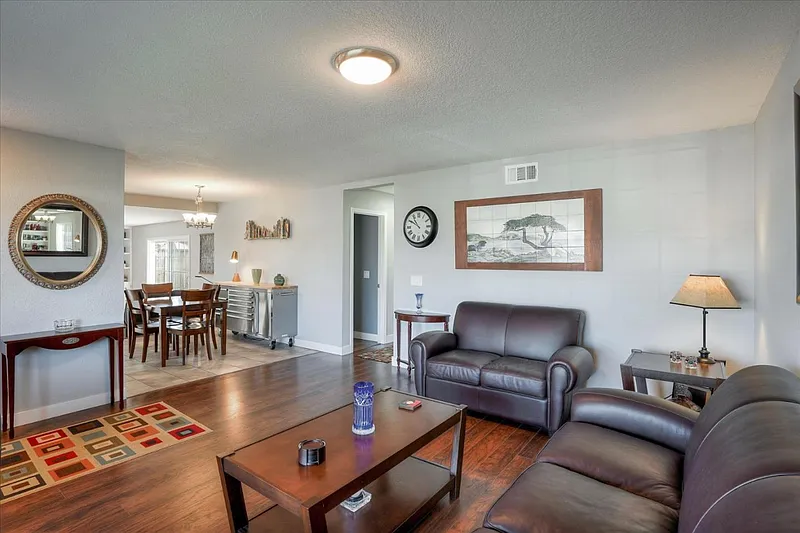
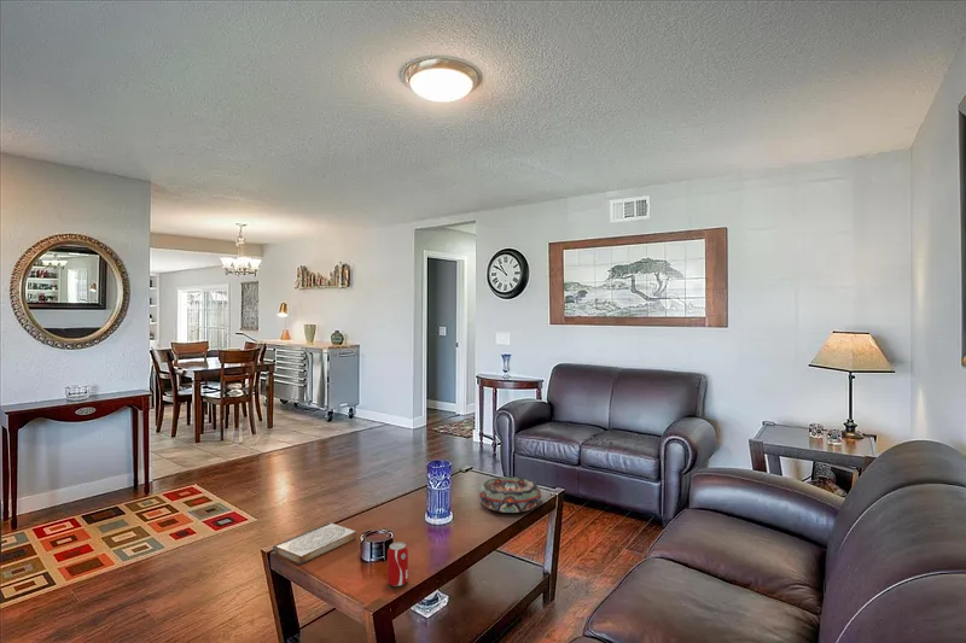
+ beverage can (397, 563)
+ book (315, 542)
+ decorative bowl (510, 493)
